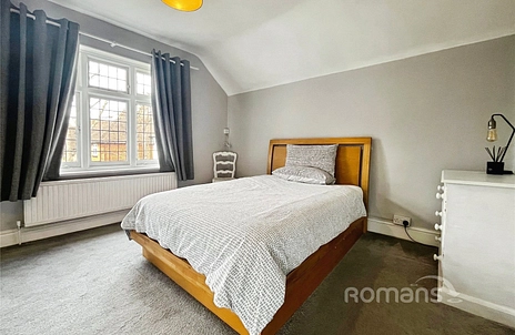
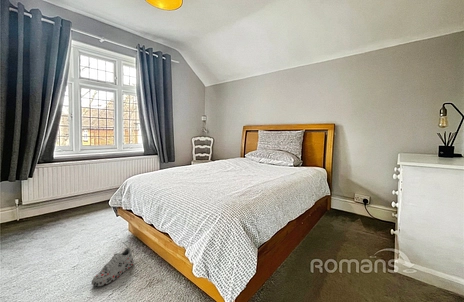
+ shoe (114, 265)
